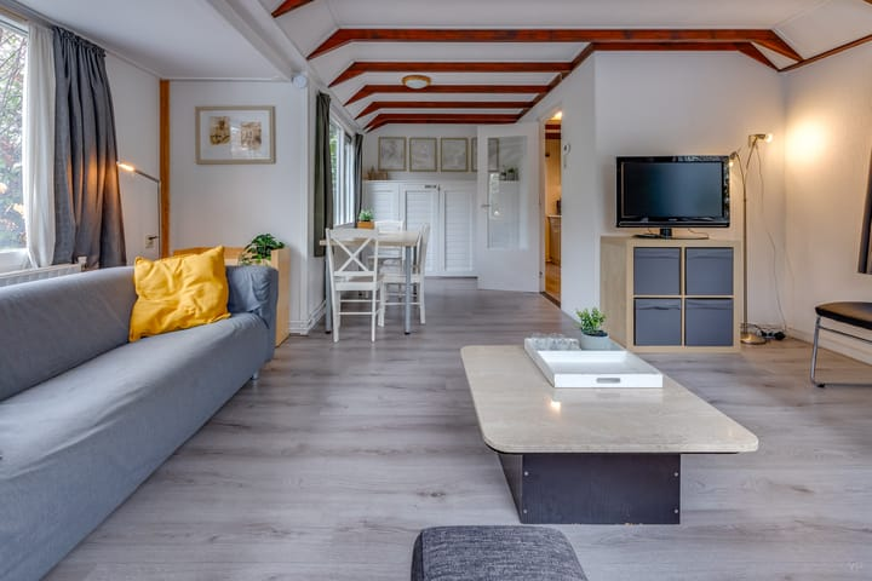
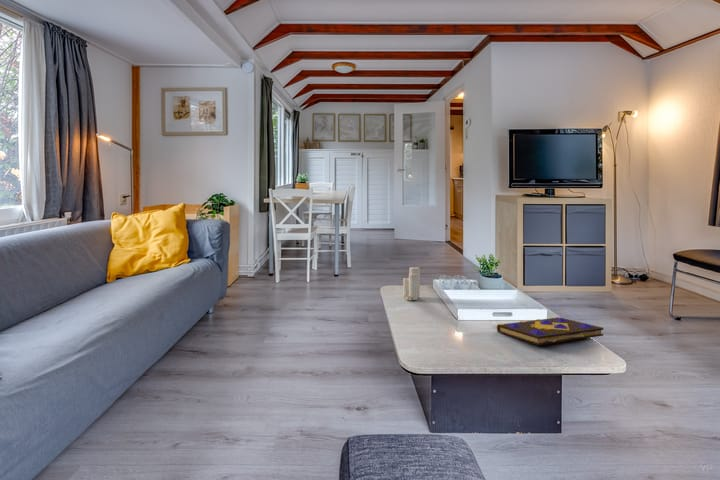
+ book (551, 328)
+ candle (411, 281)
